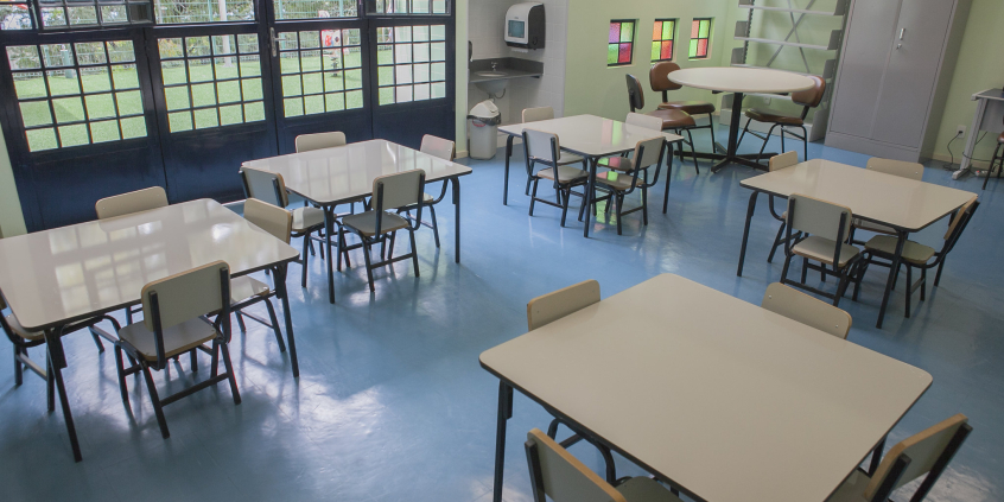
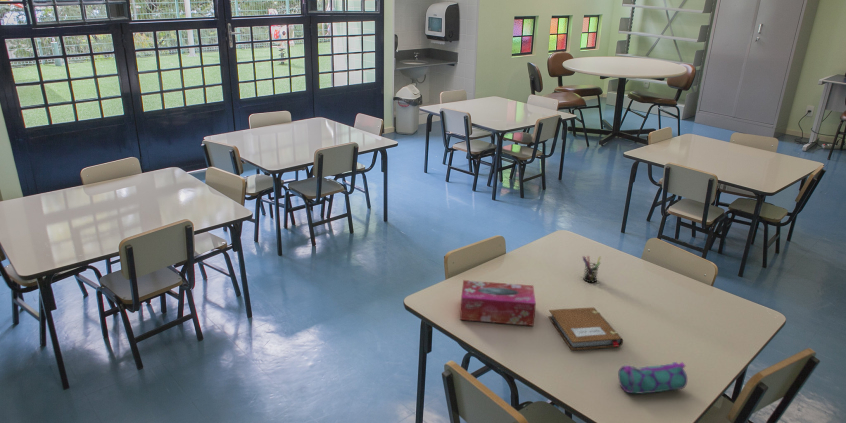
+ tissue box (497, 302)
+ pencil case (652, 377)
+ notebook (585, 328)
+ pen holder (592, 268)
